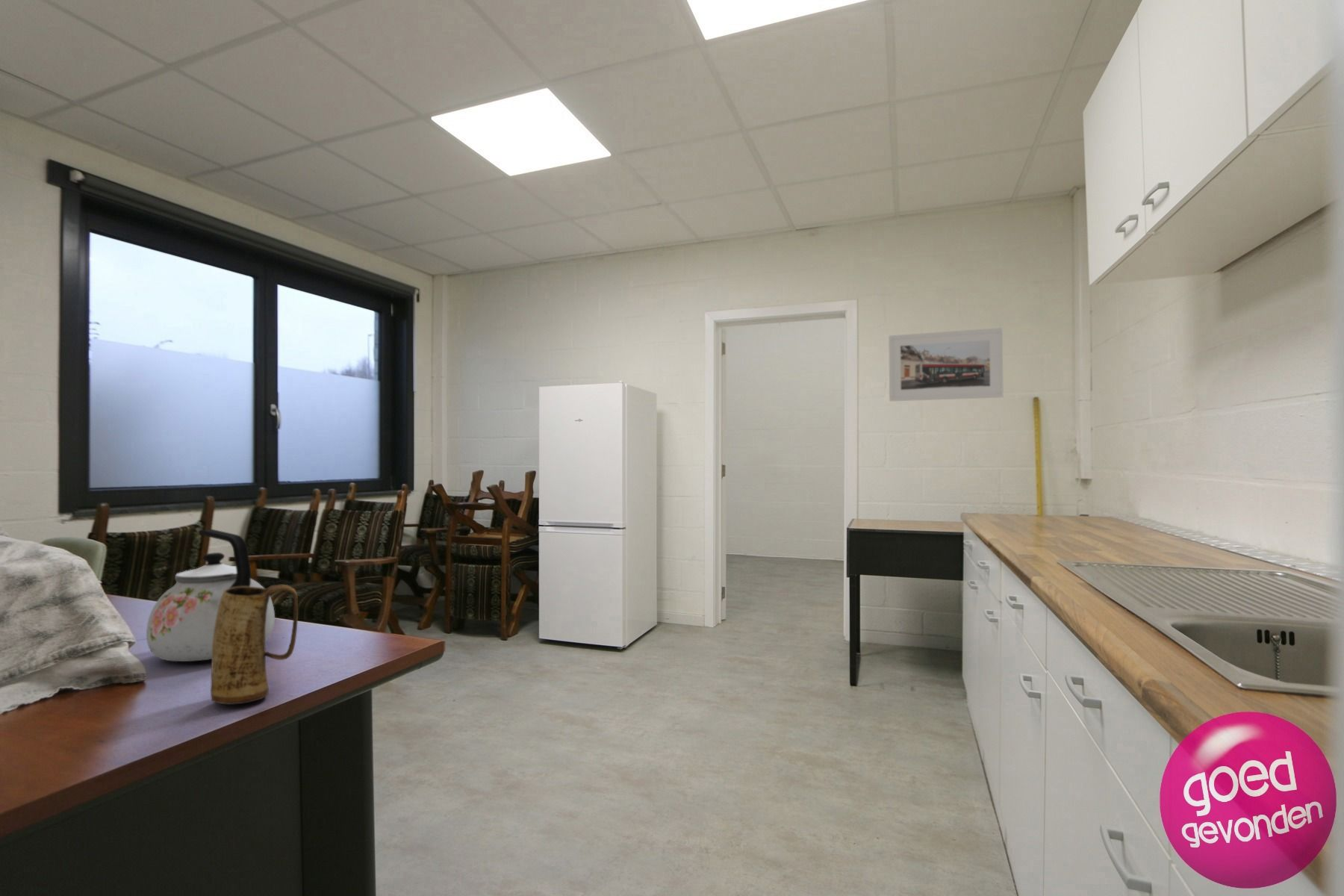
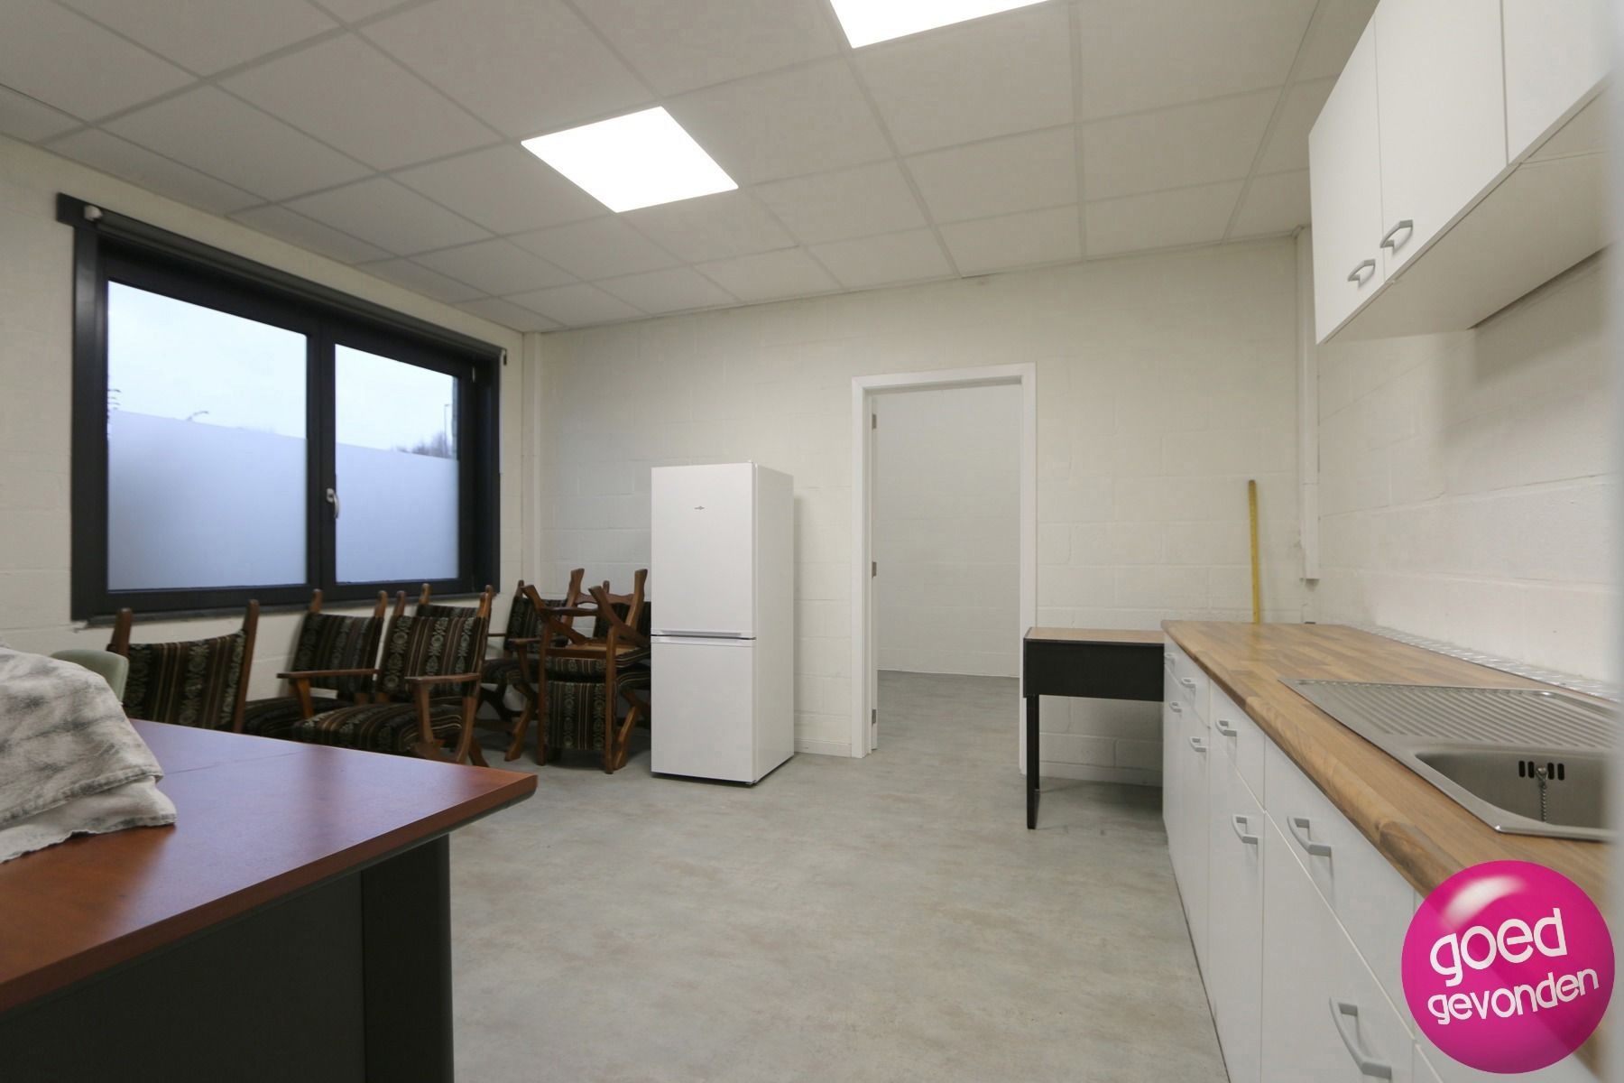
- mug (255, 642)
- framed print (944, 365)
- kettle (212, 591)
